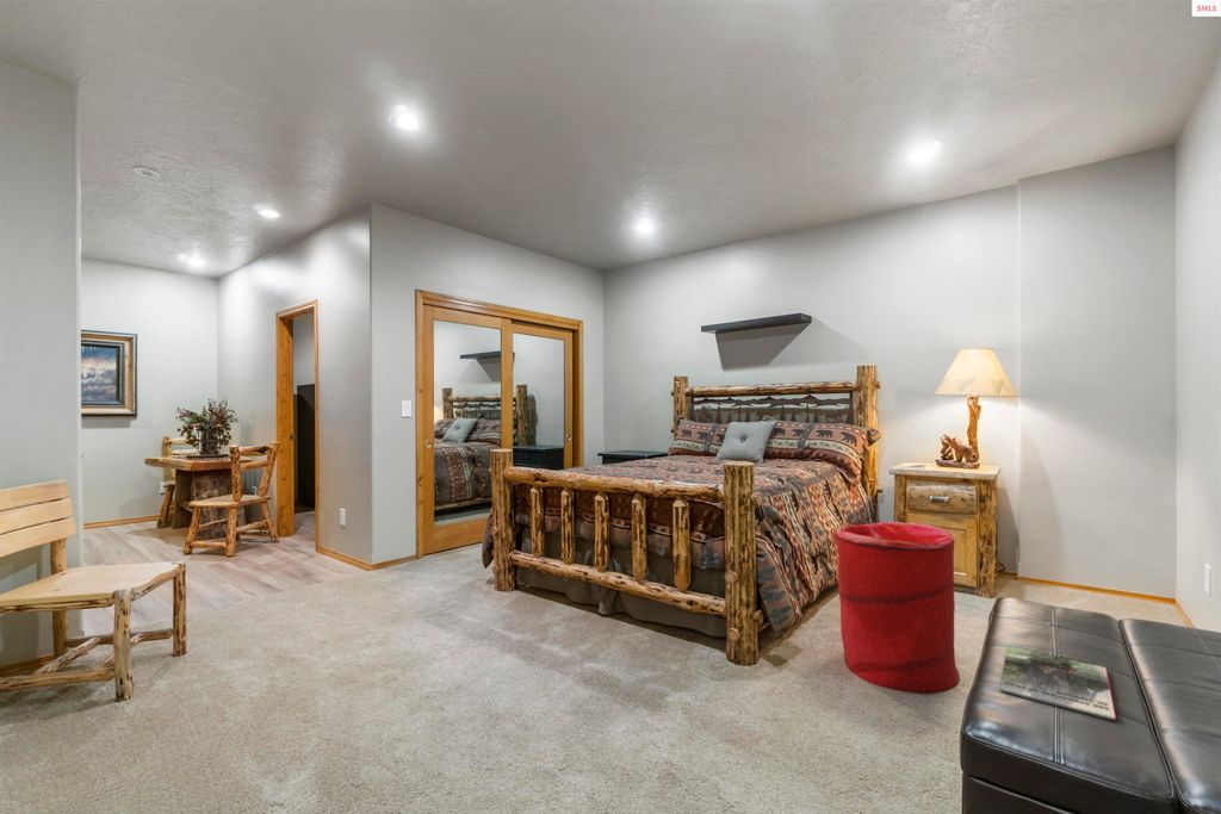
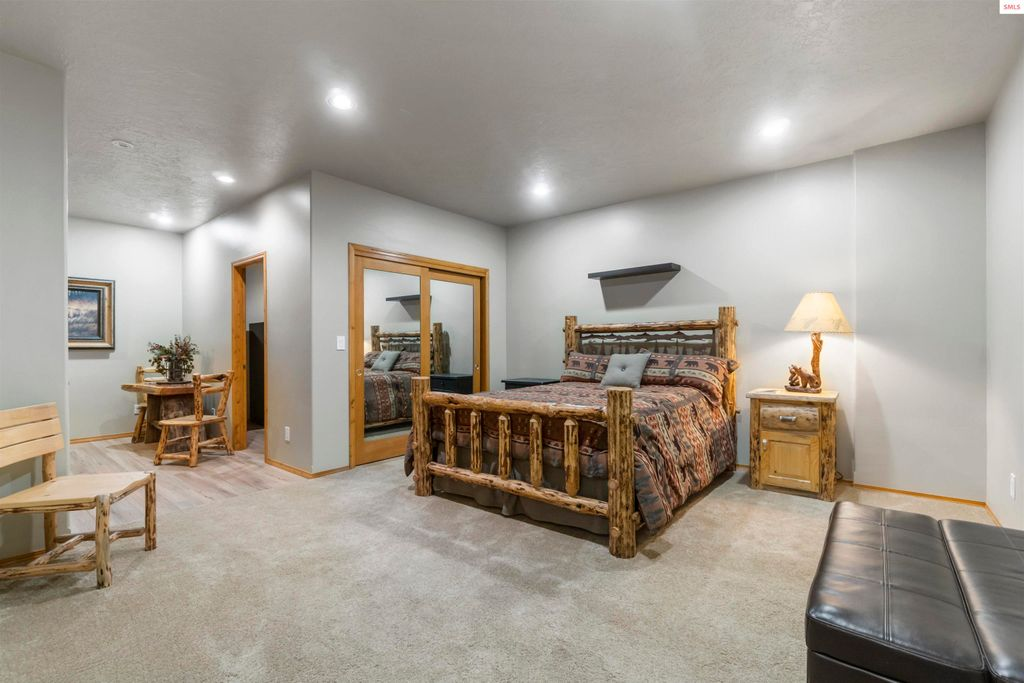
- laundry hamper (893, 597)
- magazine (1054, 678)
